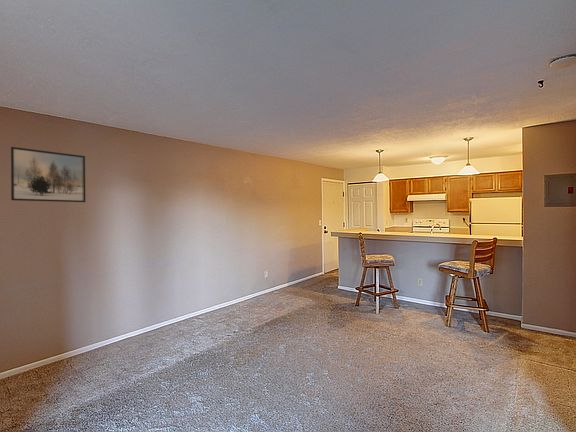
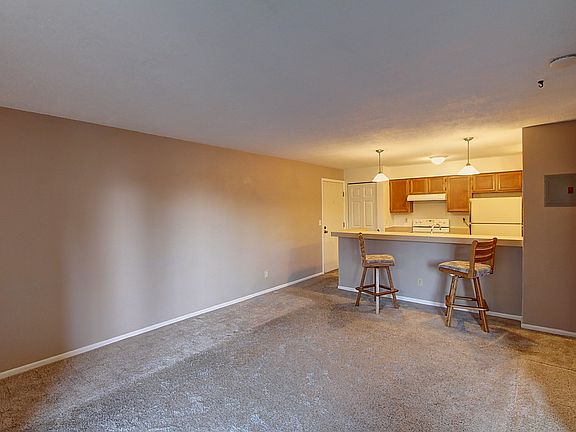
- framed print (50, 176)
